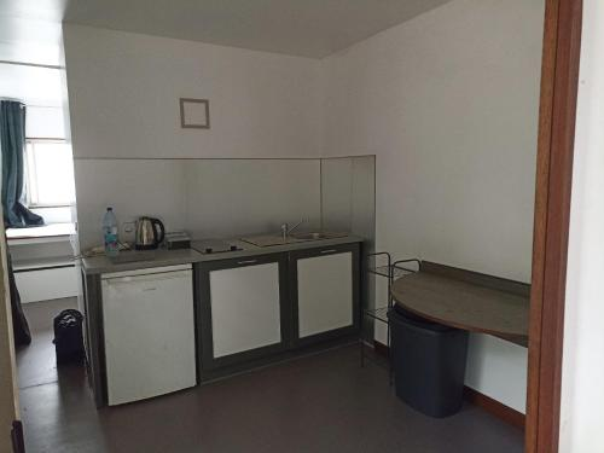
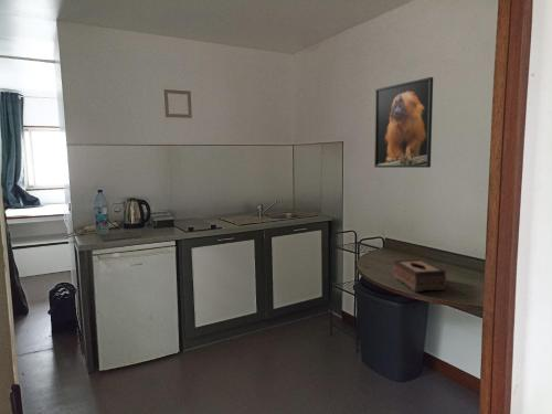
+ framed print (401, 126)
+ tissue box (417, 274)
